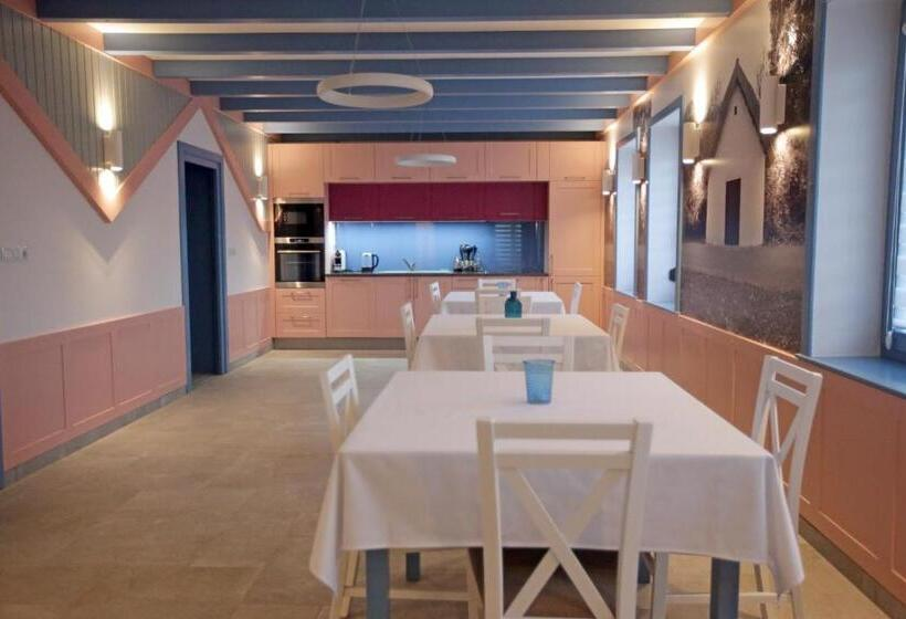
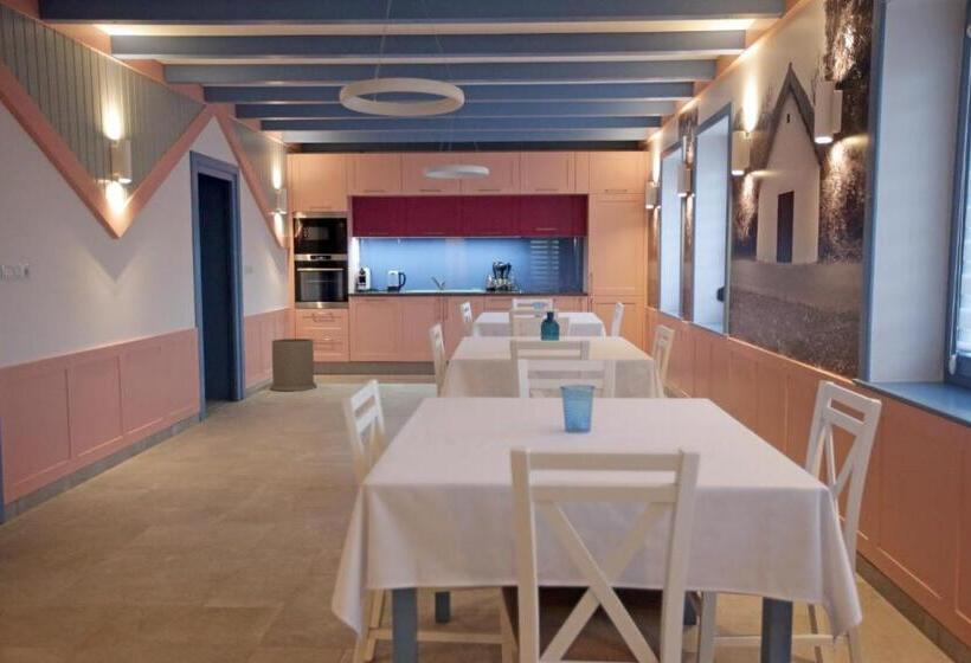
+ trash can (292, 363)
